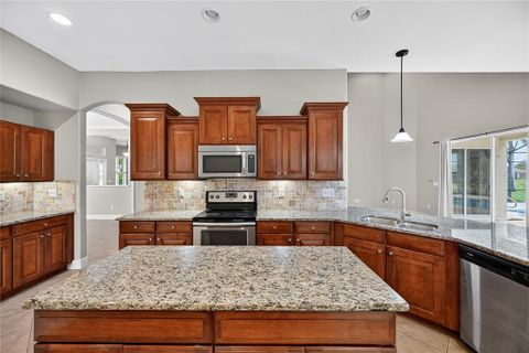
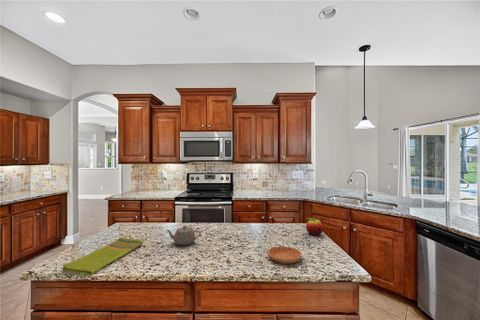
+ dish towel (108, 252)
+ saucer (284, 255)
+ fruit (314, 226)
+ teapot (183, 234)
